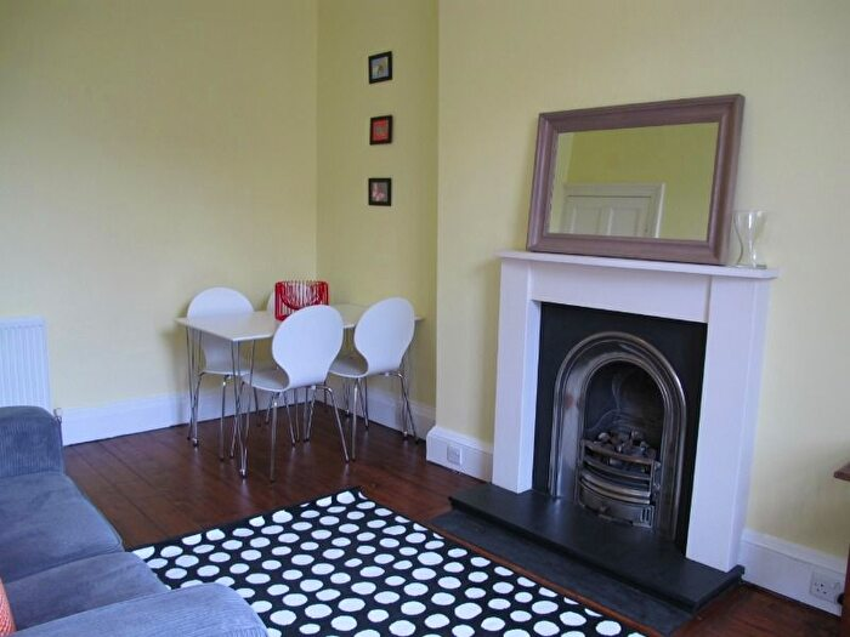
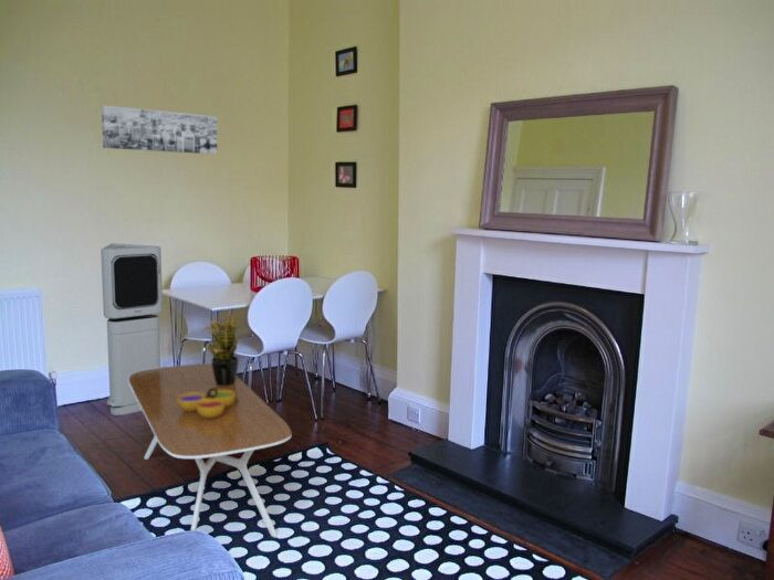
+ potted plant (222, 347)
+ coffee table (201, 446)
+ decorative bowl (208, 400)
+ wall art (163, 130)
+ air purifier (126, 326)
